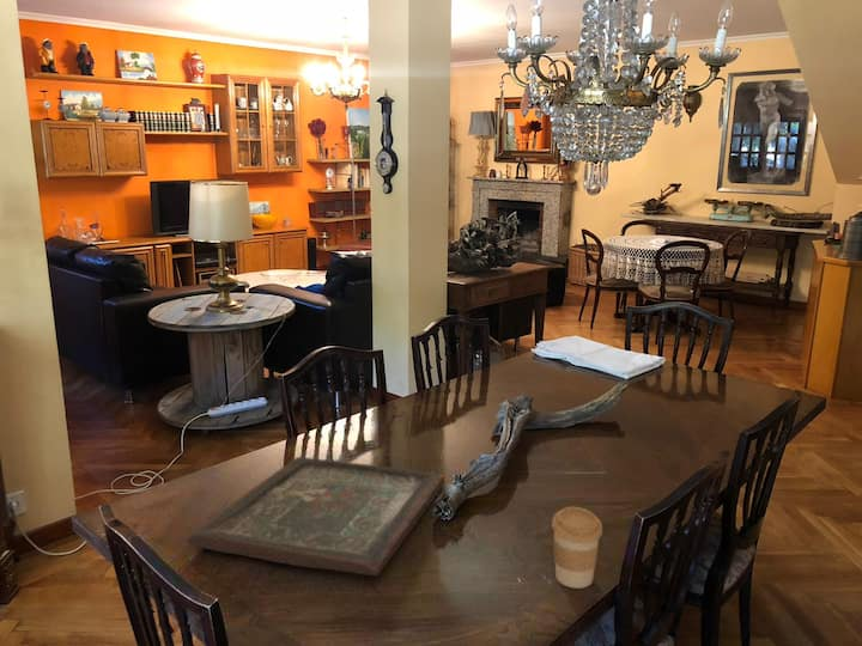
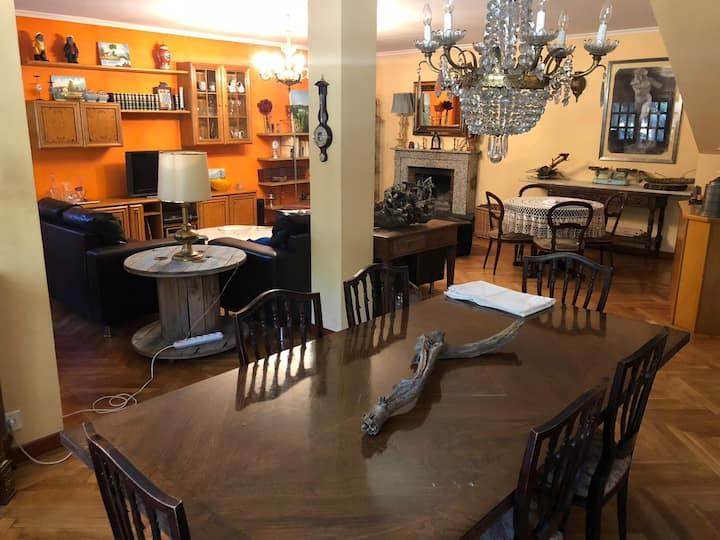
- board game (329, 506)
- coffee cup (576, 547)
